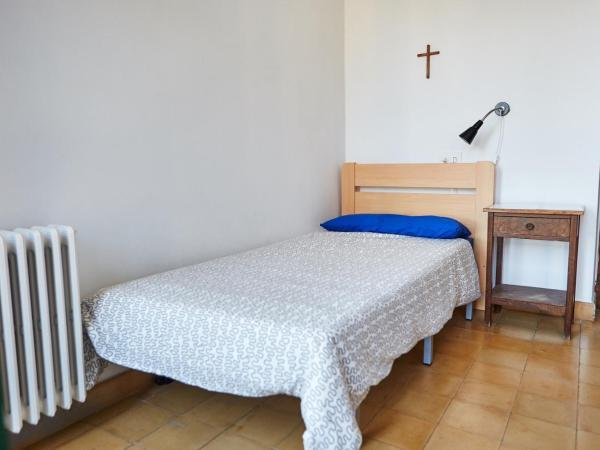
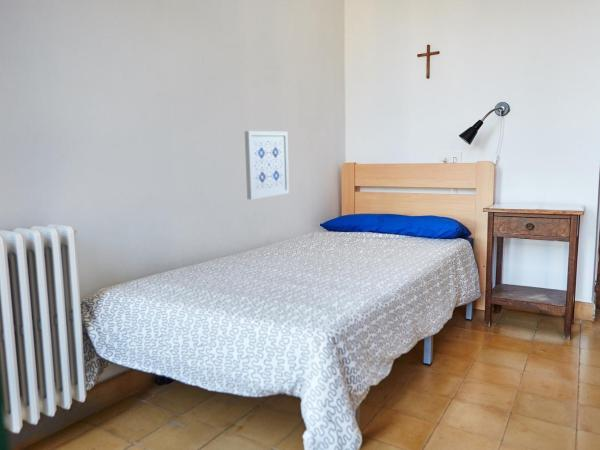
+ wall art (268, 164)
